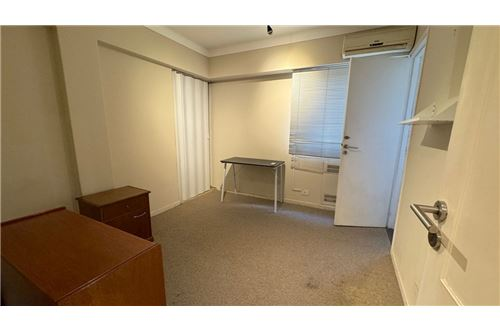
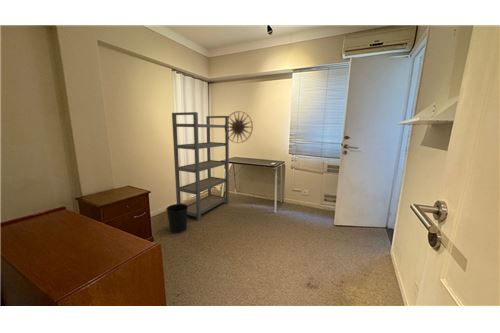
+ wall art (238, 127)
+ wastebasket (177, 218)
+ shelving unit (203, 163)
